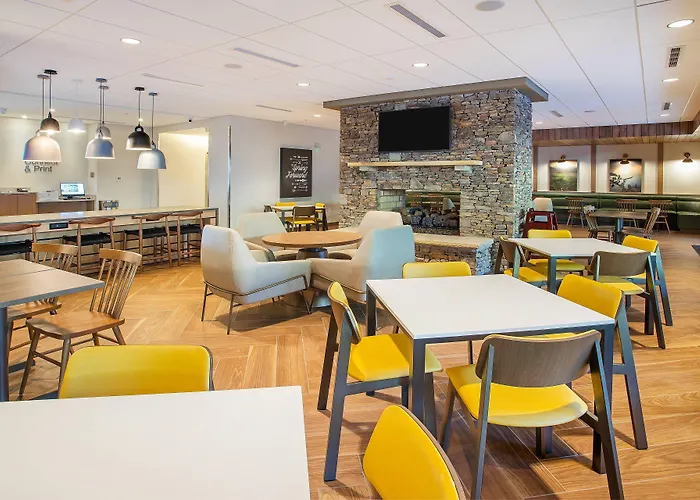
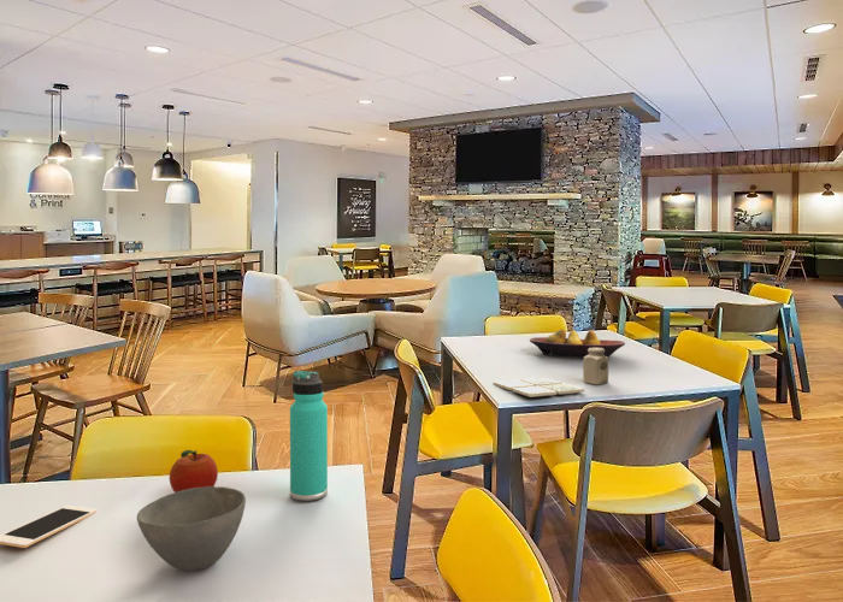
+ cell phone (47, 525)
+ bowl (193, 531)
+ salt shaker (595, 365)
+ drink coaster (537, 386)
+ fruit (194, 471)
+ thermos bottle (308, 432)
+ fruit bowl (576, 342)
